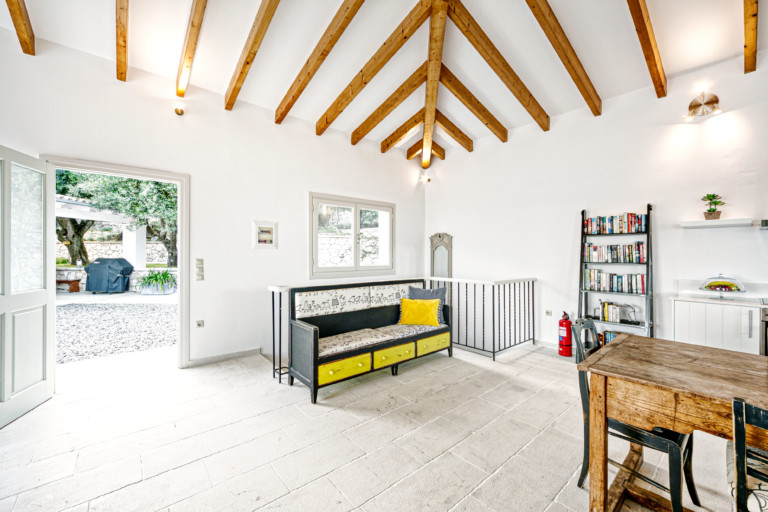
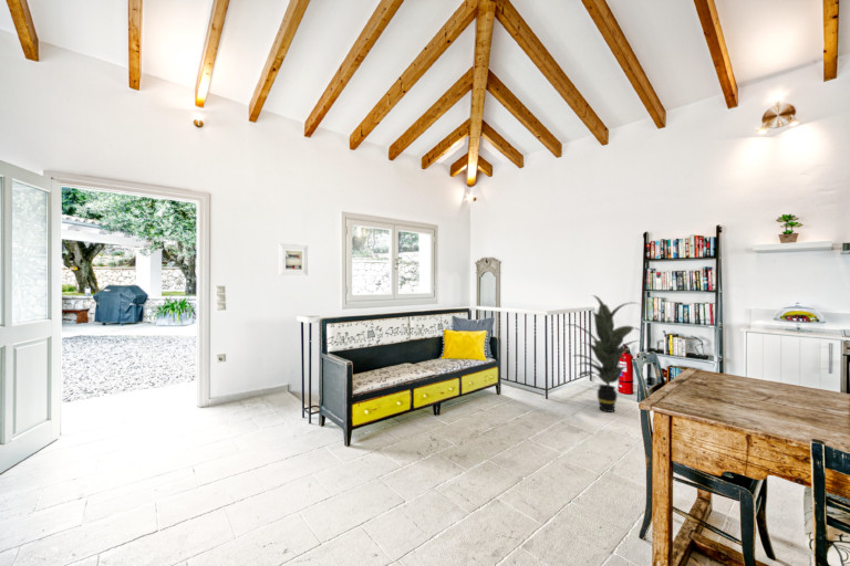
+ indoor plant (604, 352)
